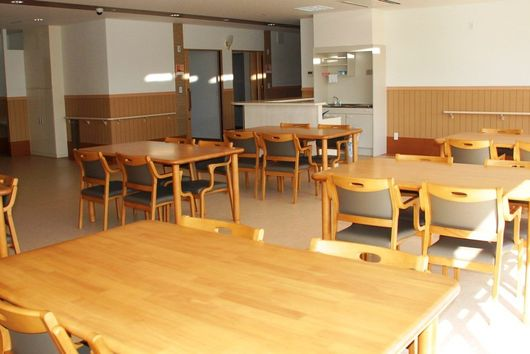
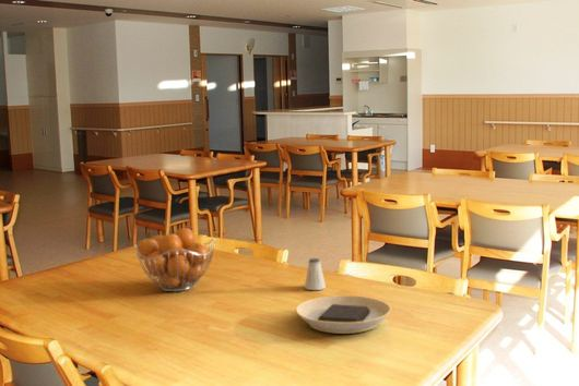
+ saltshaker (315, 273)
+ fruit basket (176, 258)
+ plate (343, 314)
